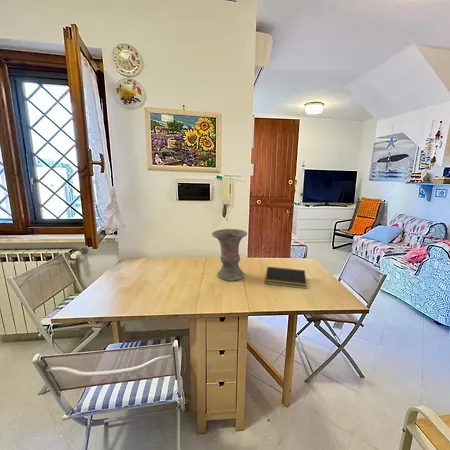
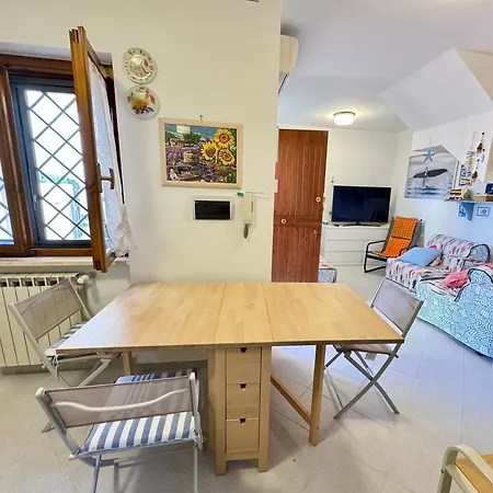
- notepad (285, 276)
- vase (229, 254)
